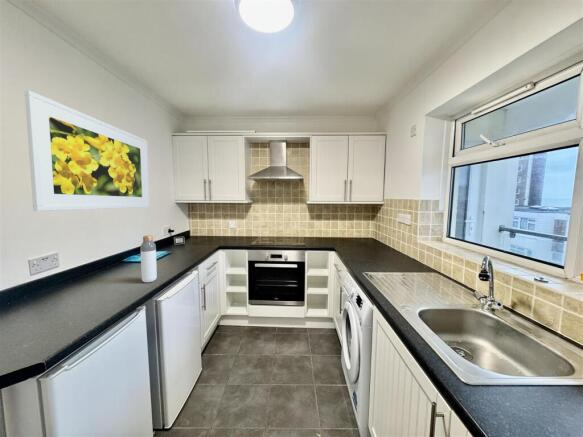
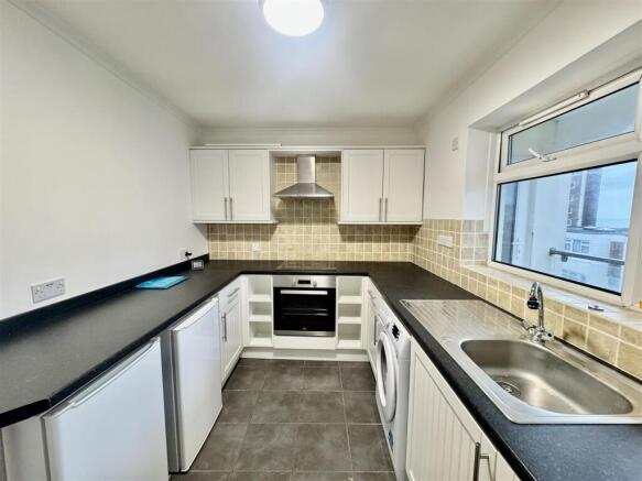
- bottle (148, 258)
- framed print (105, 166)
